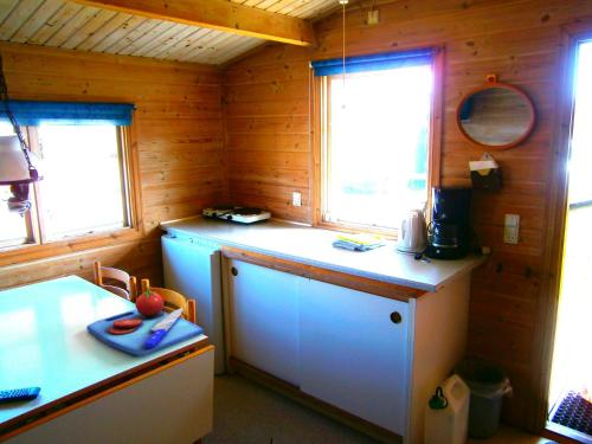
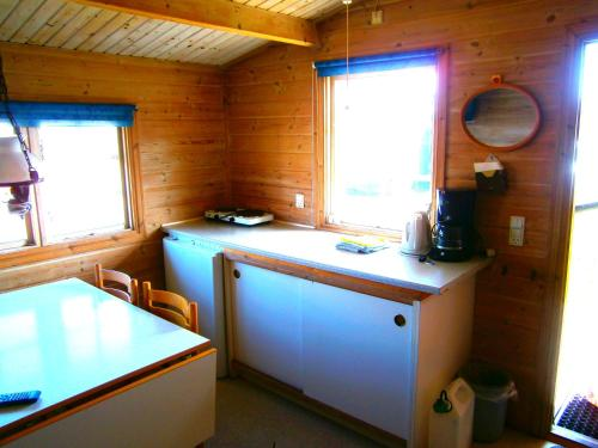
- chopping board (148, 311)
